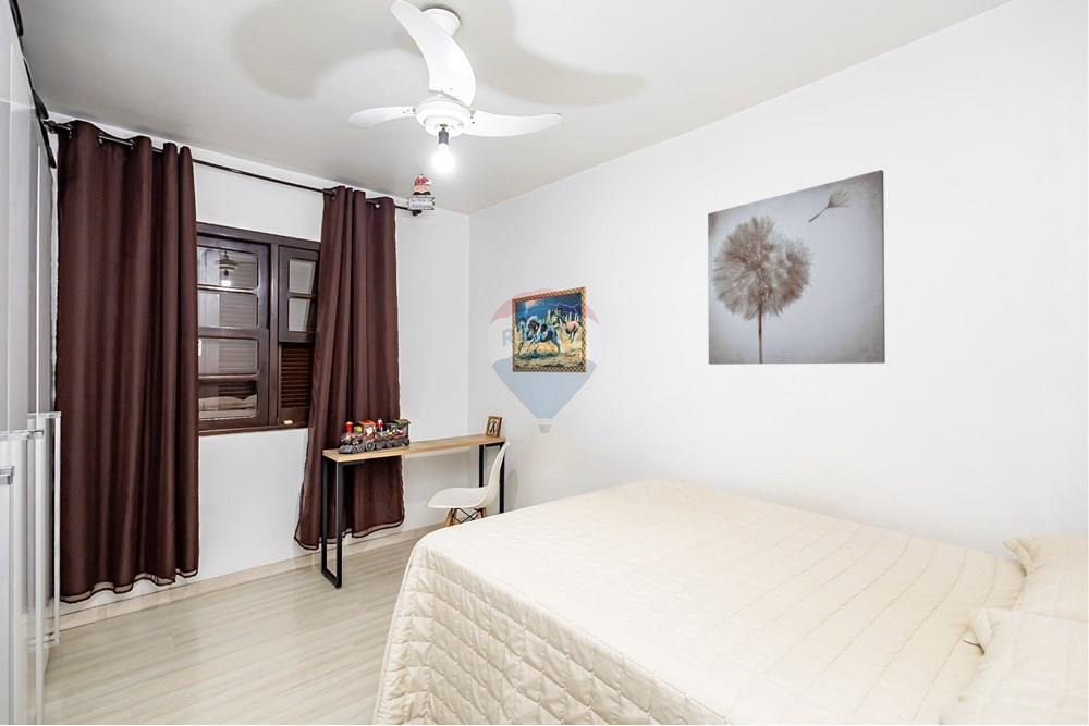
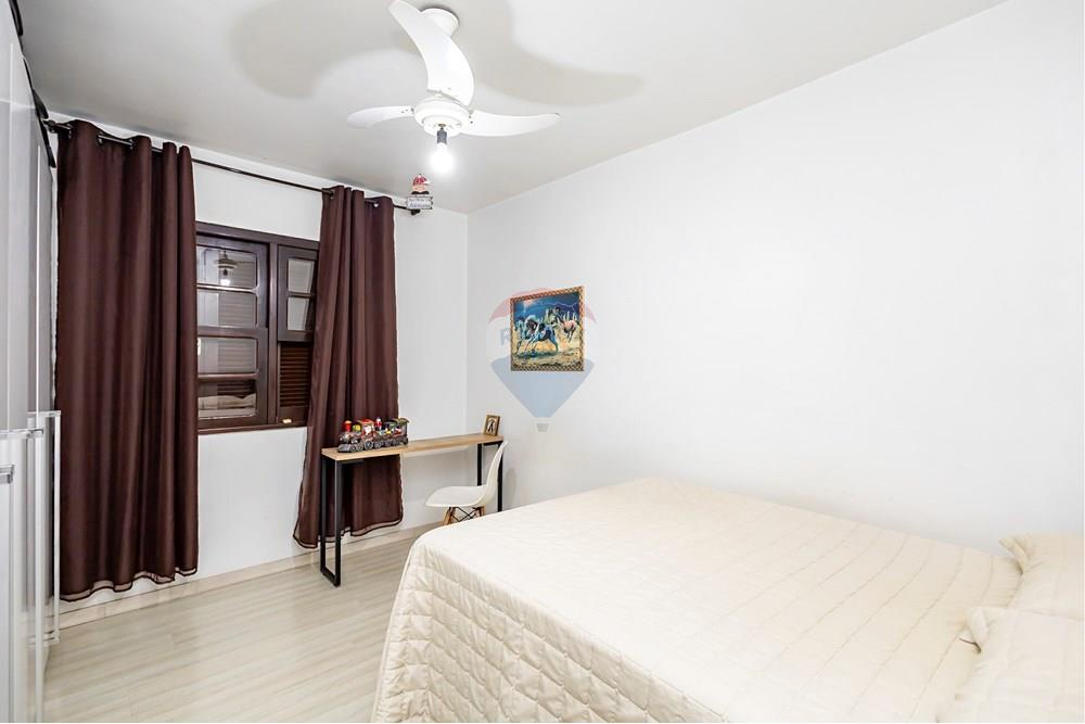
- wall art (785, 279)
